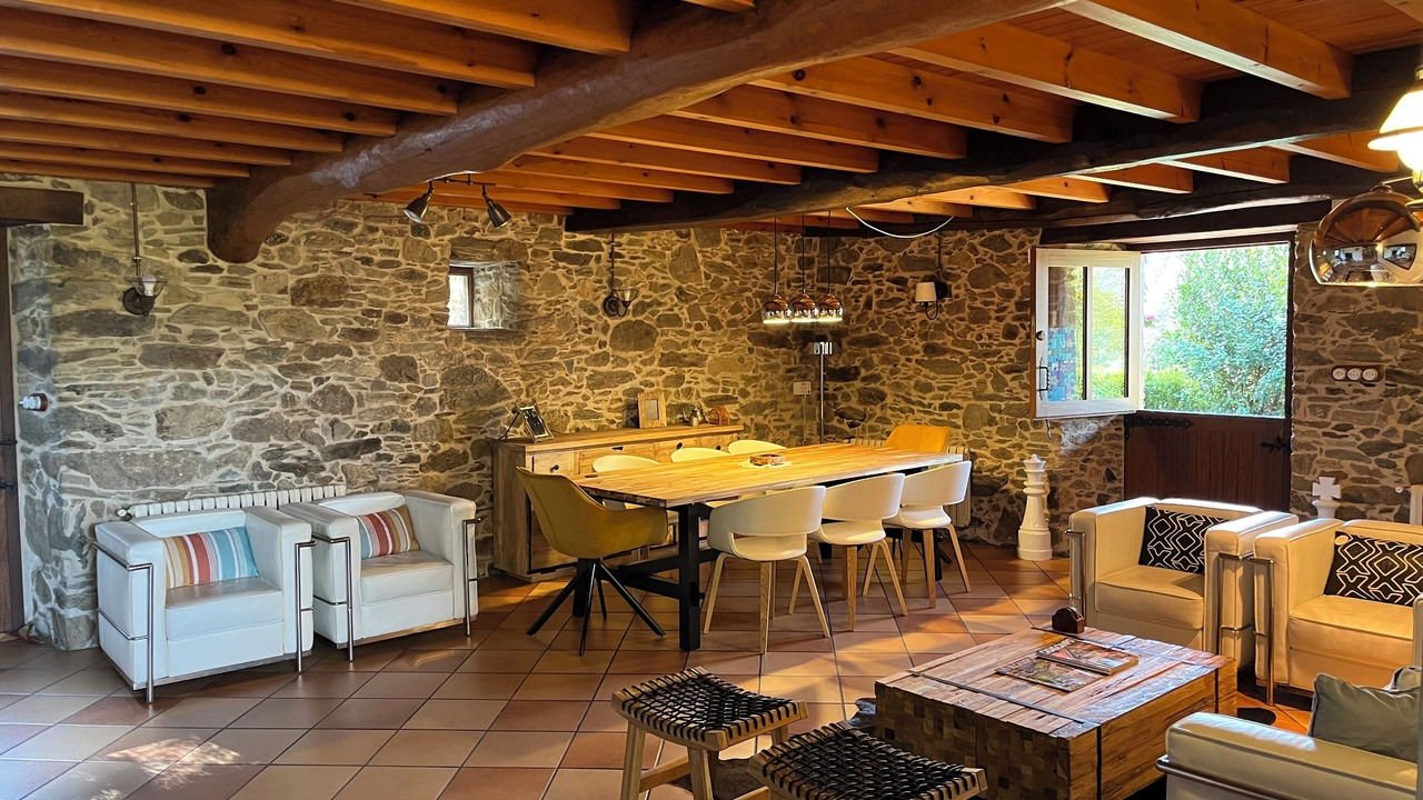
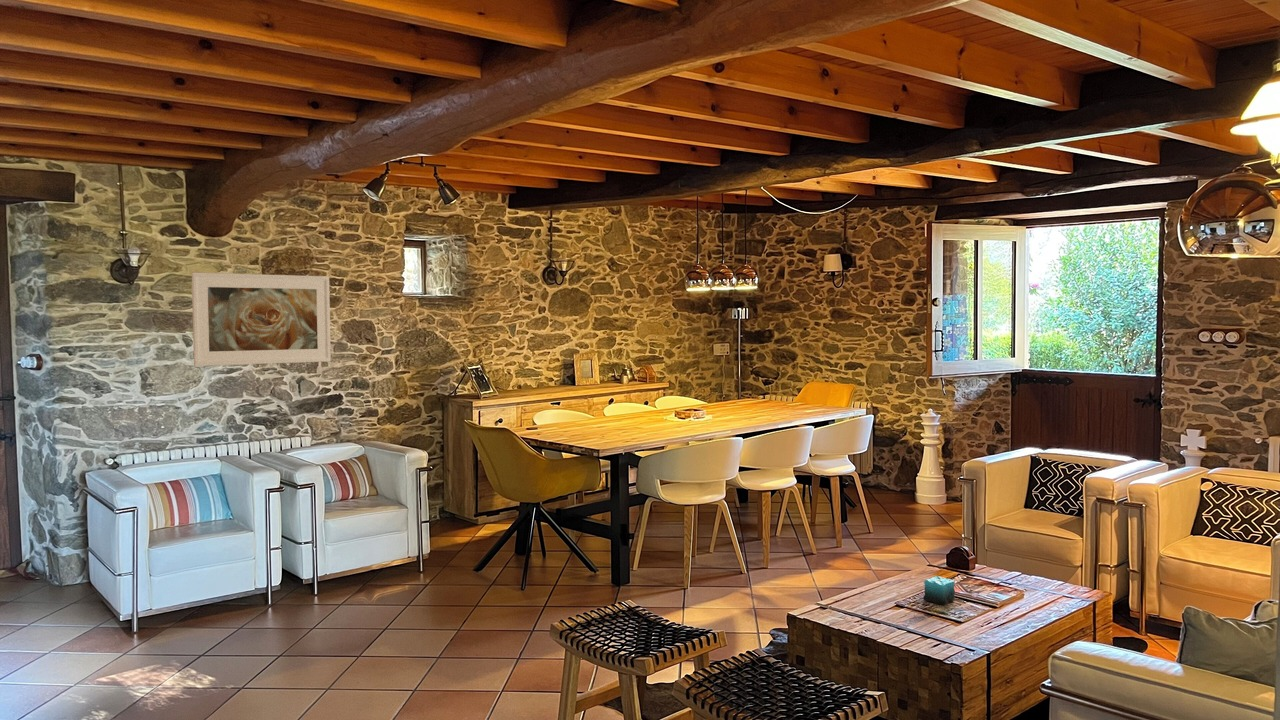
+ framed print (264, 319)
+ candle (939, 586)
